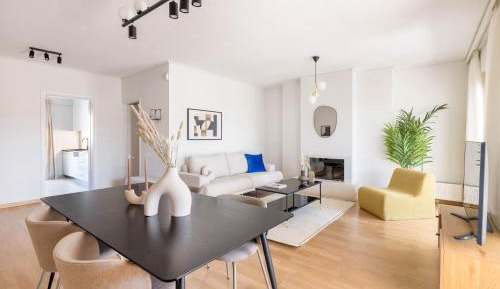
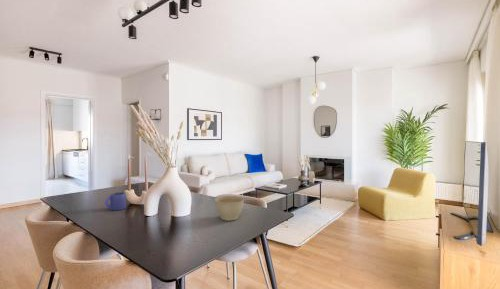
+ planter bowl (229, 208)
+ mug (115, 201)
